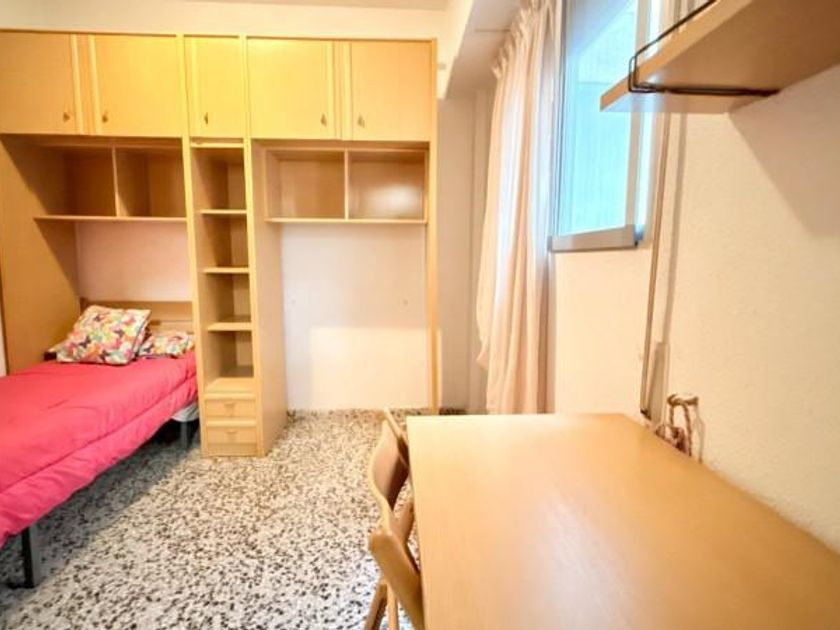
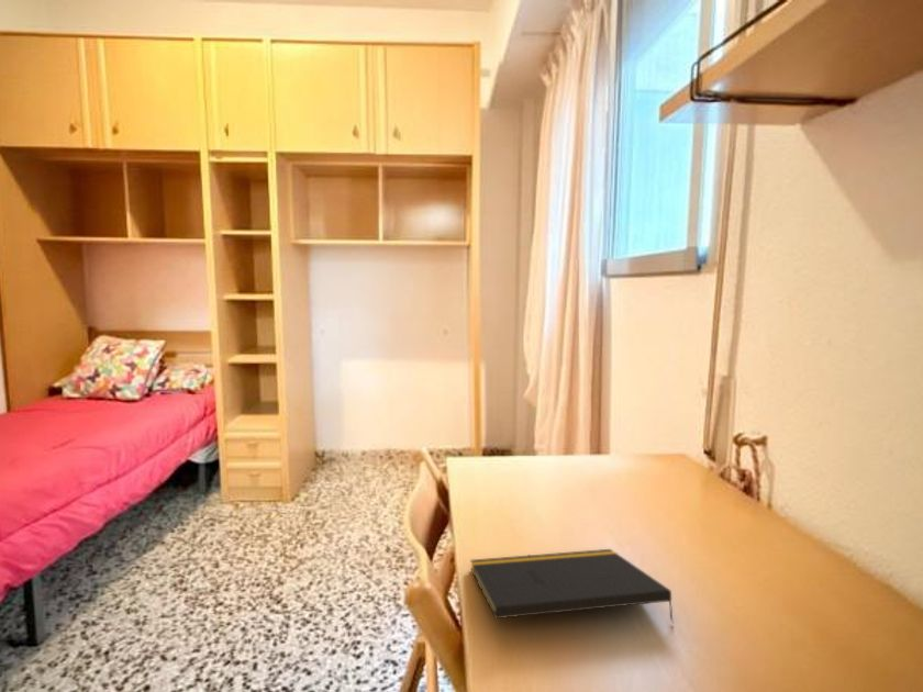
+ notepad (561, 579)
